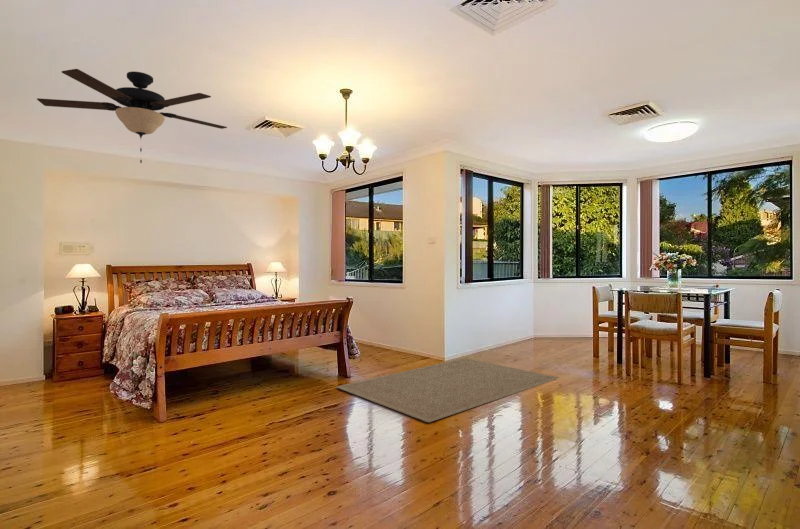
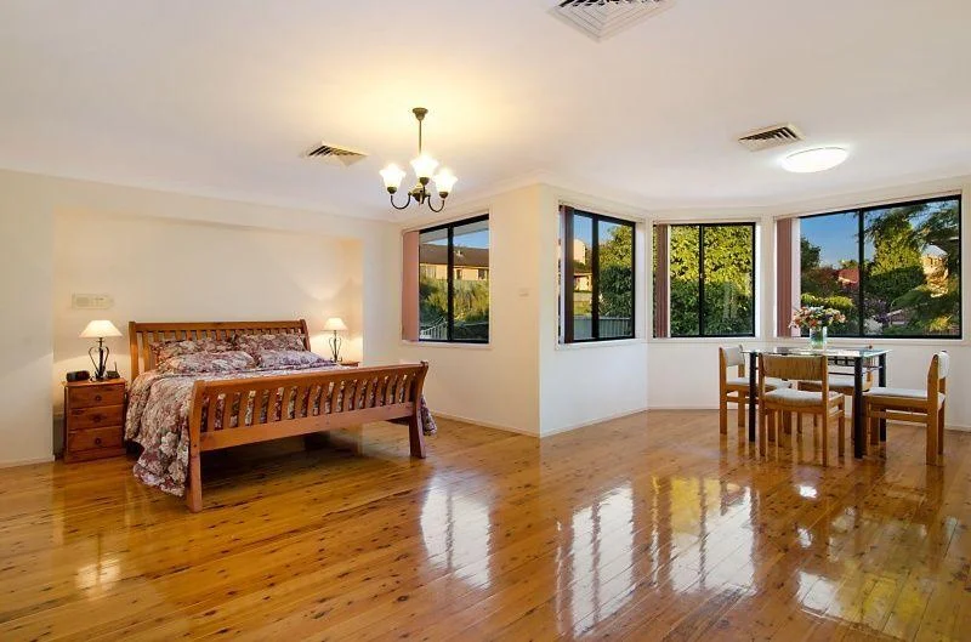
- ceiling fan (140, 121)
- rug (451, 382)
